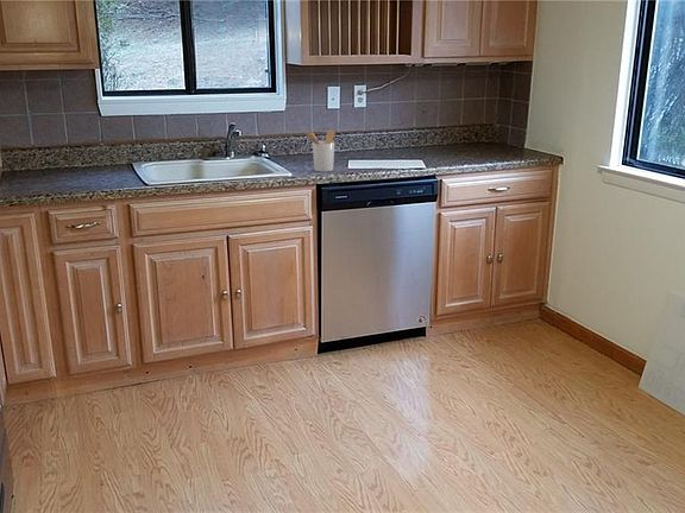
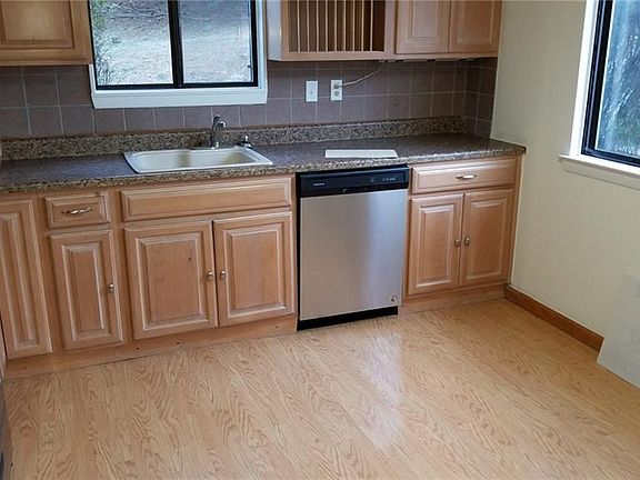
- utensil holder (319, 150)
